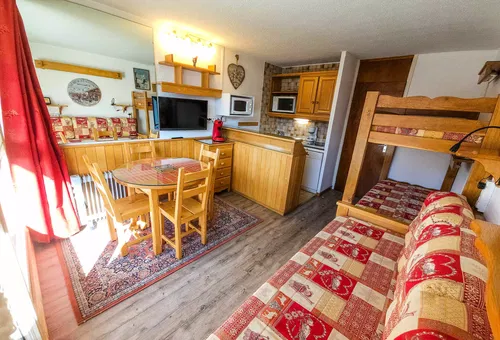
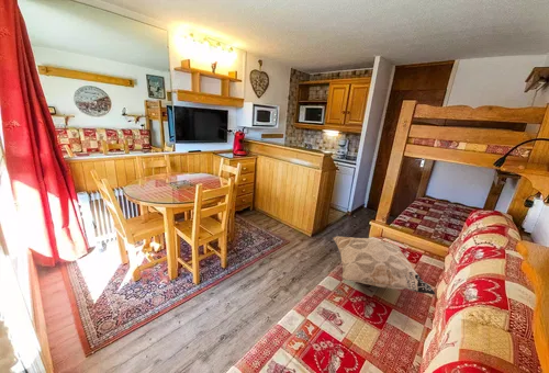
+ decorative pillow (374, 260)
